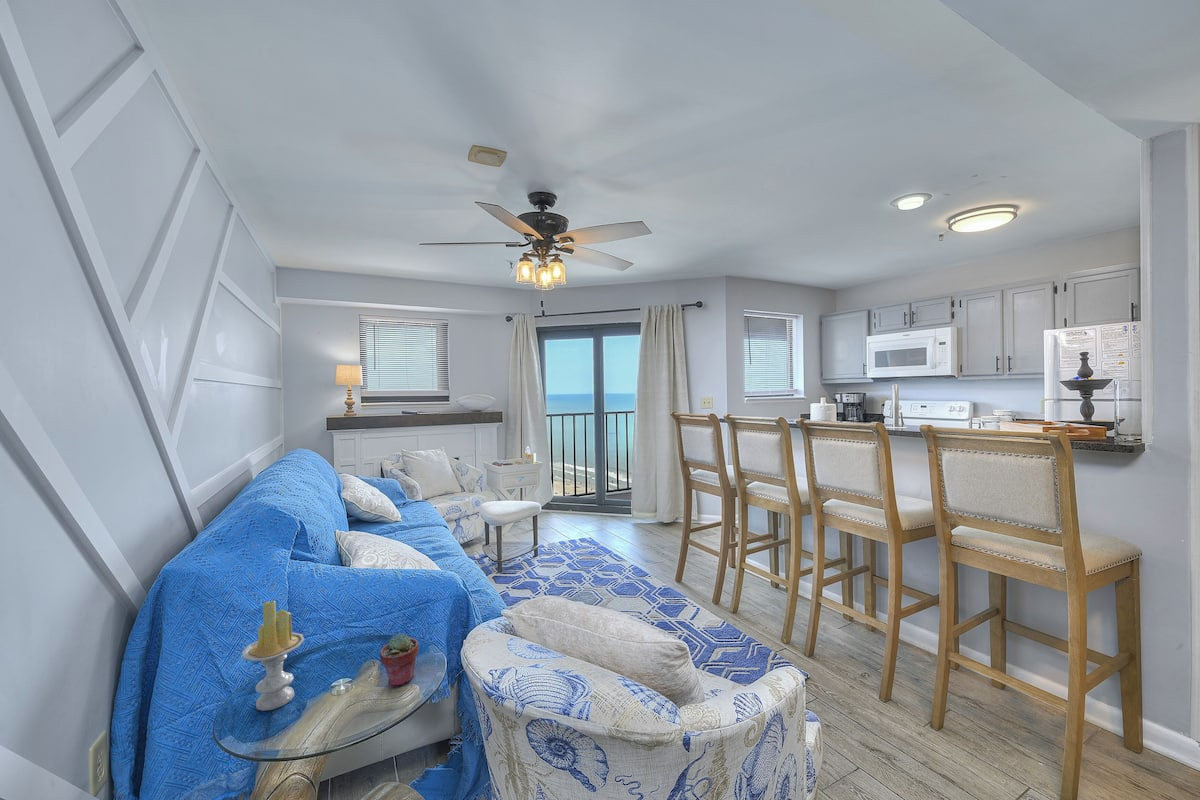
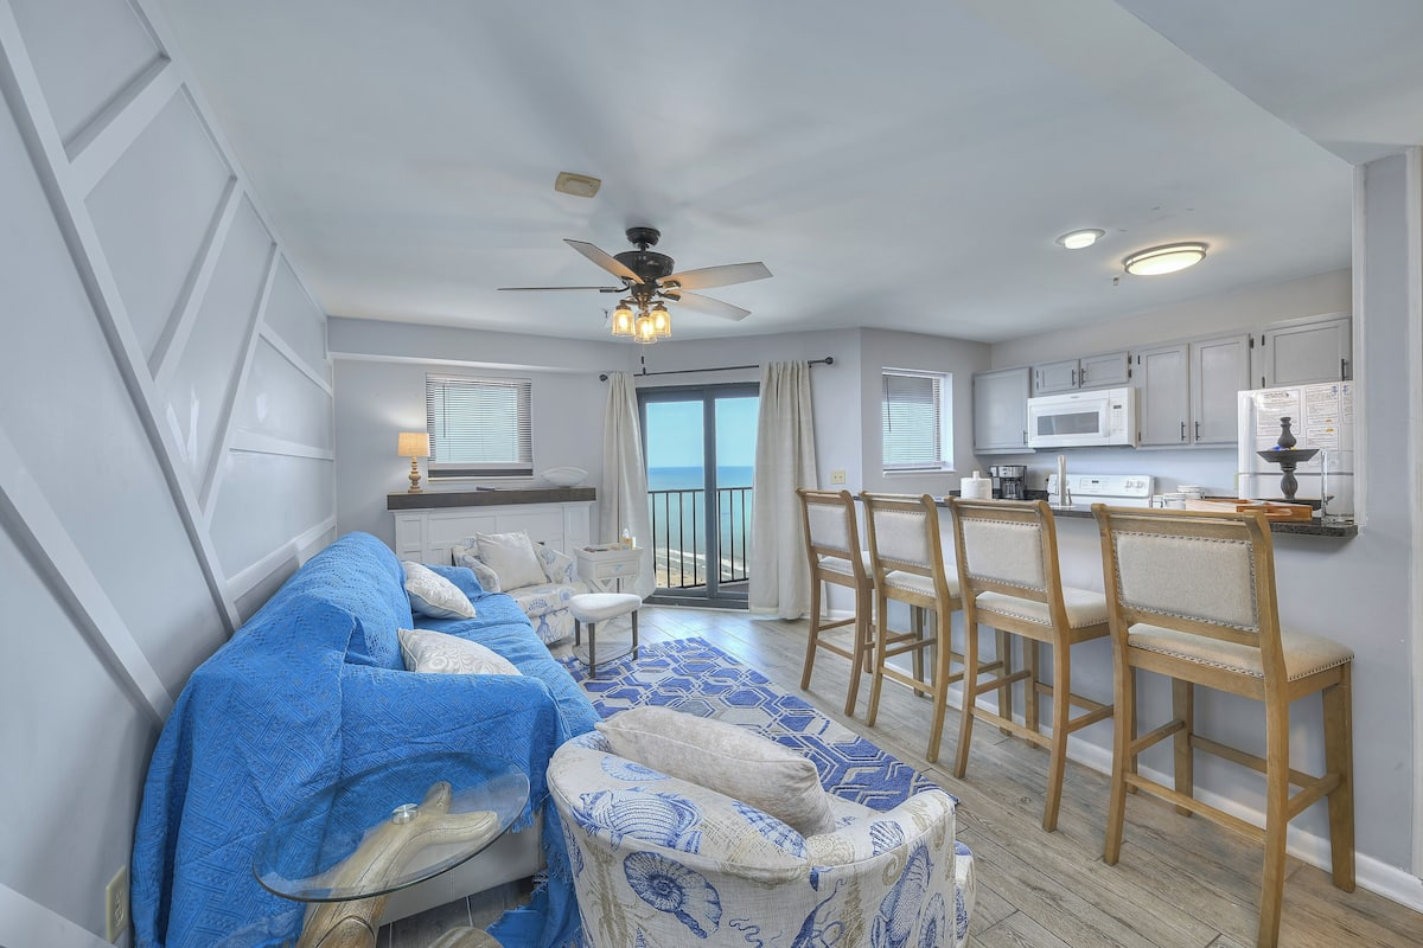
- candle (273, 649)
- potted succulent (399, 656)
